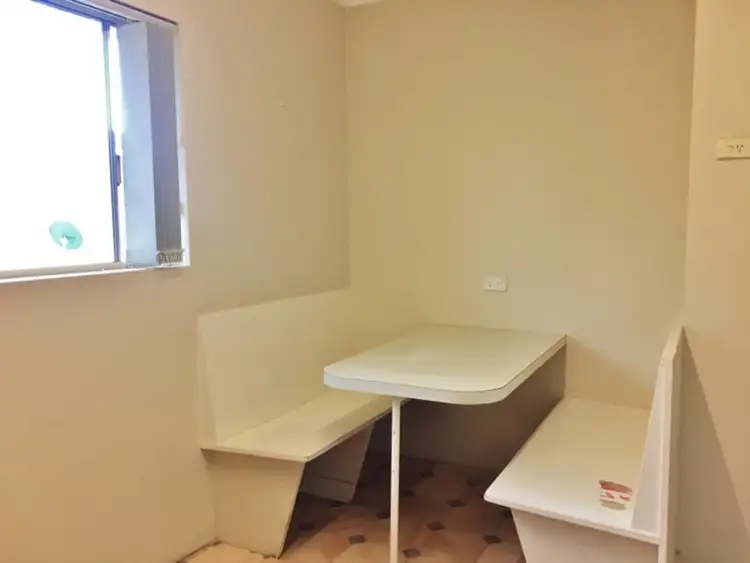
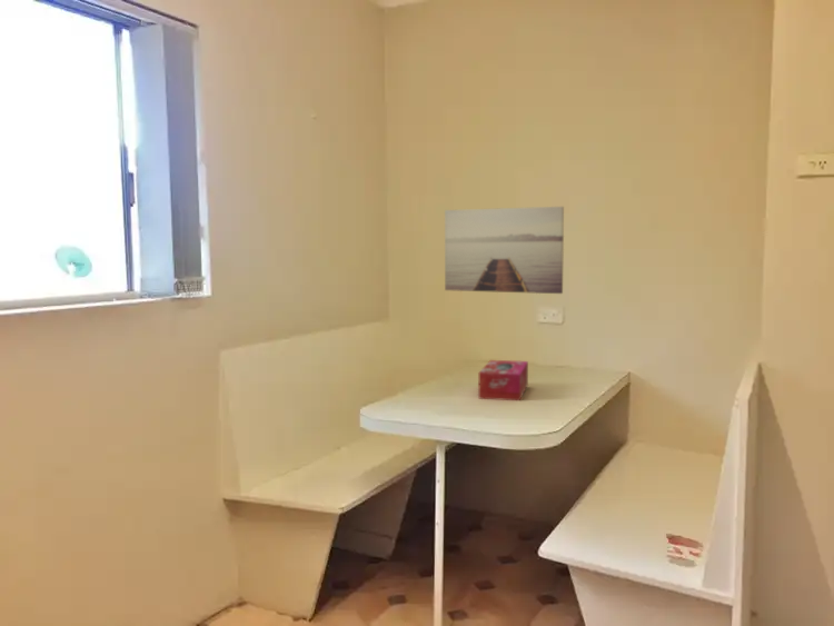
+ tissue box (504, 379)
+ wall art (502, 250)
